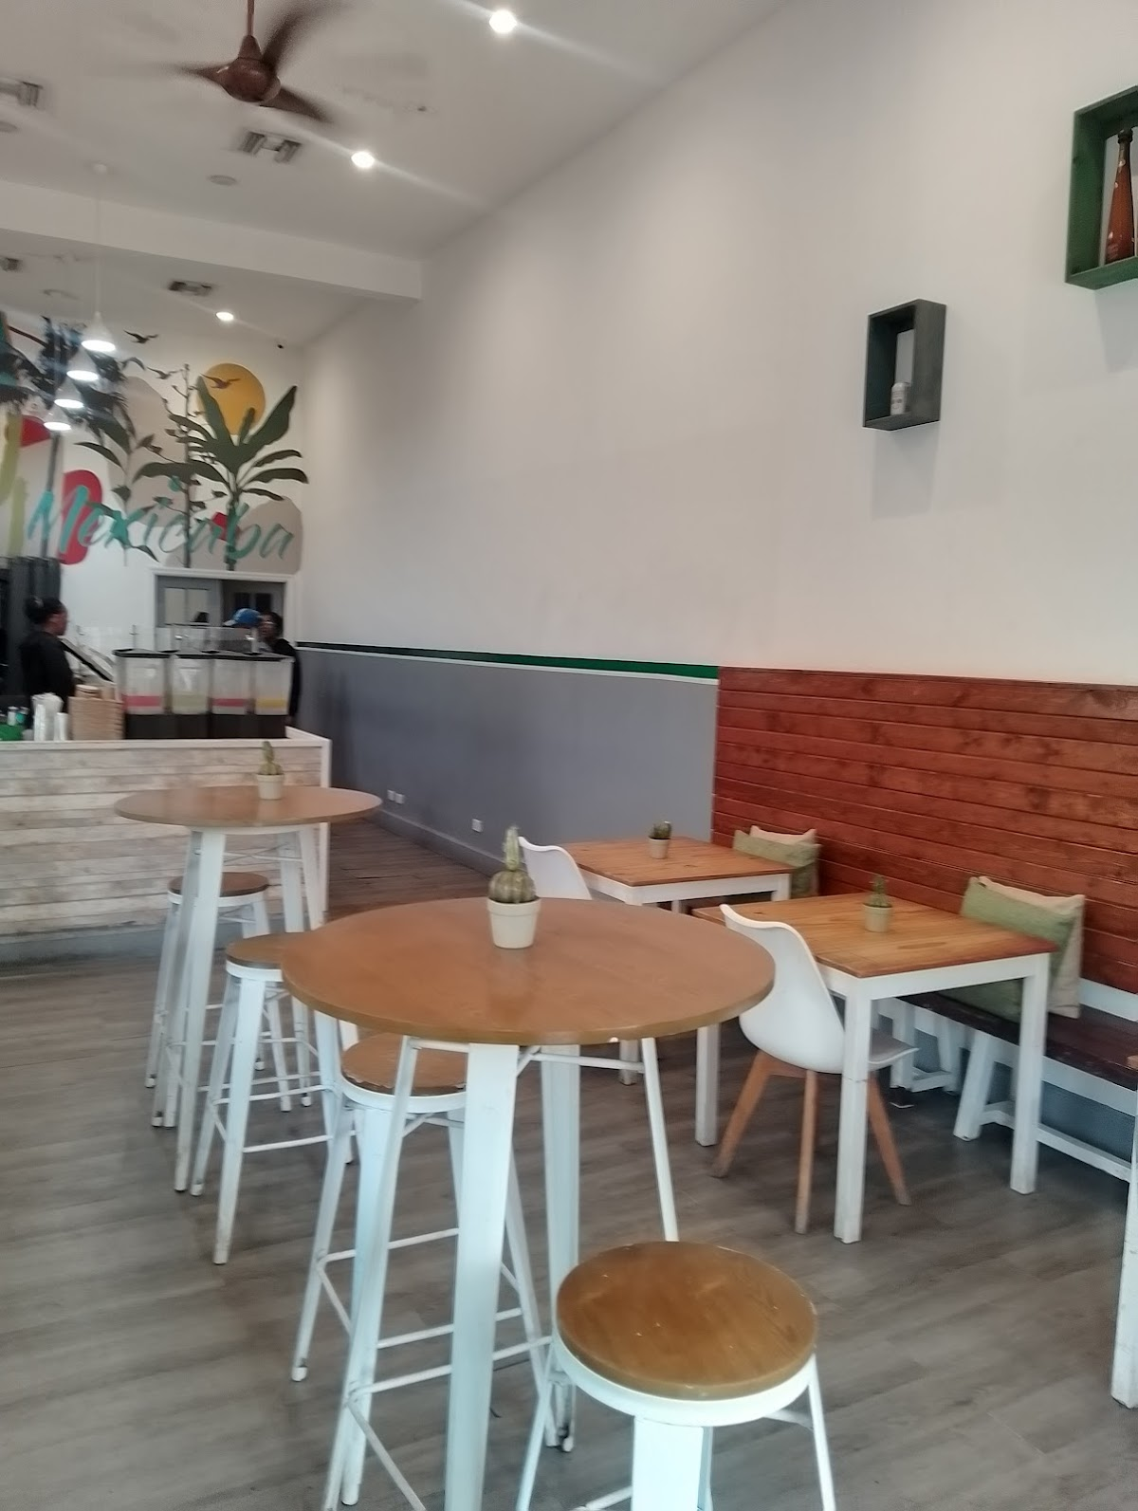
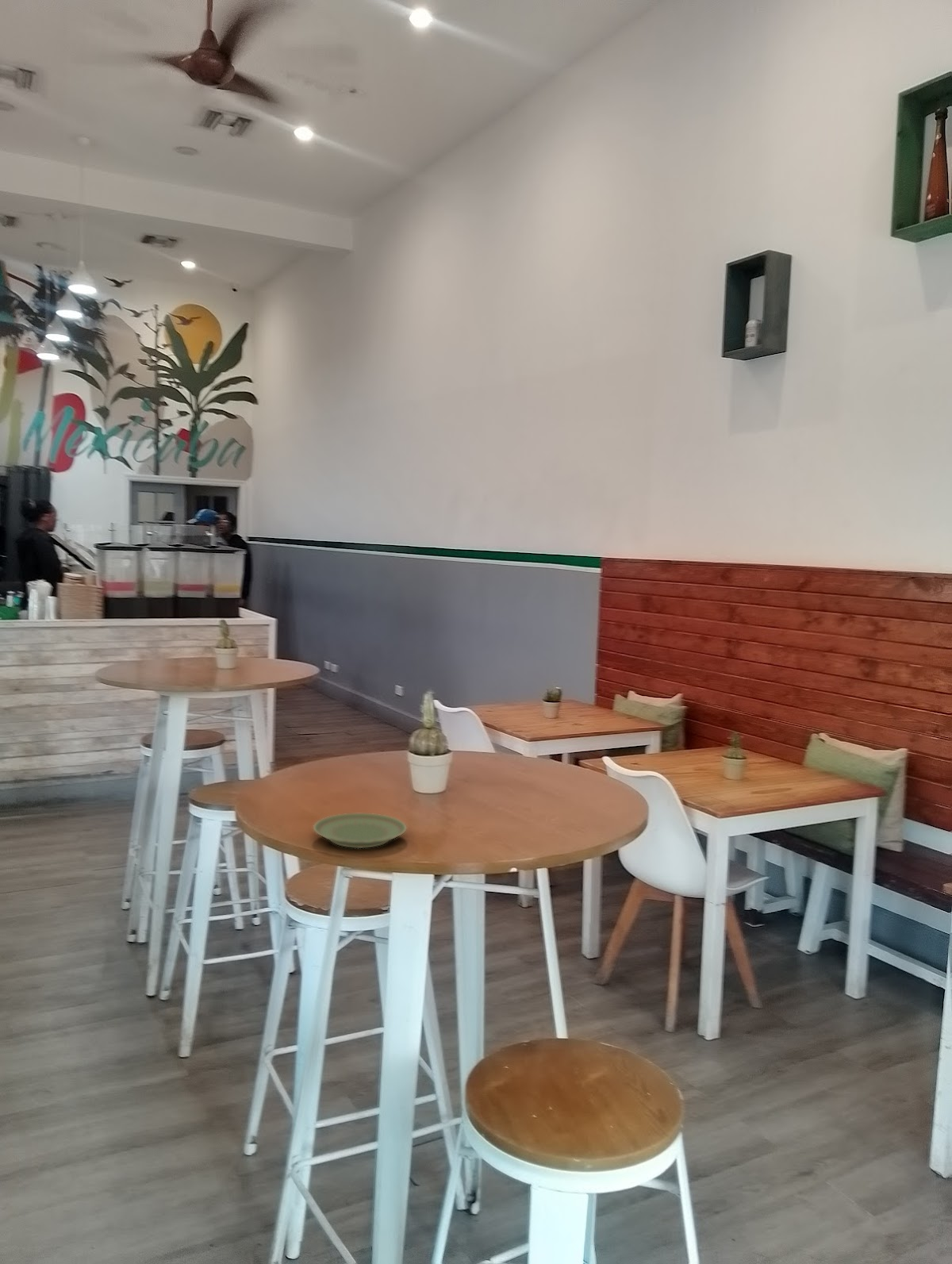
+ plate (359, 832)
